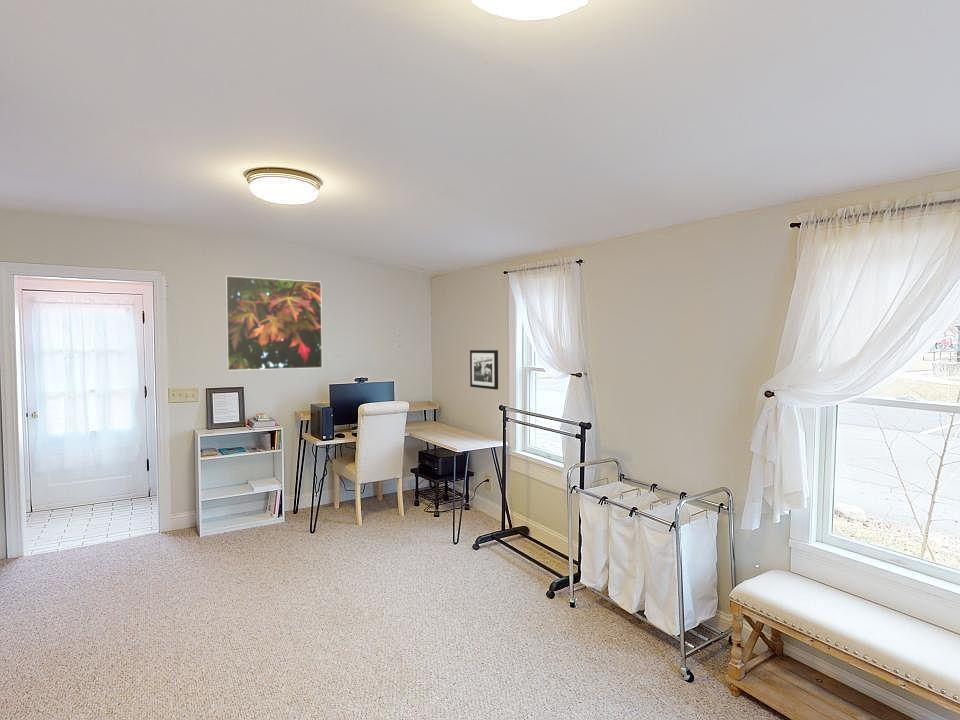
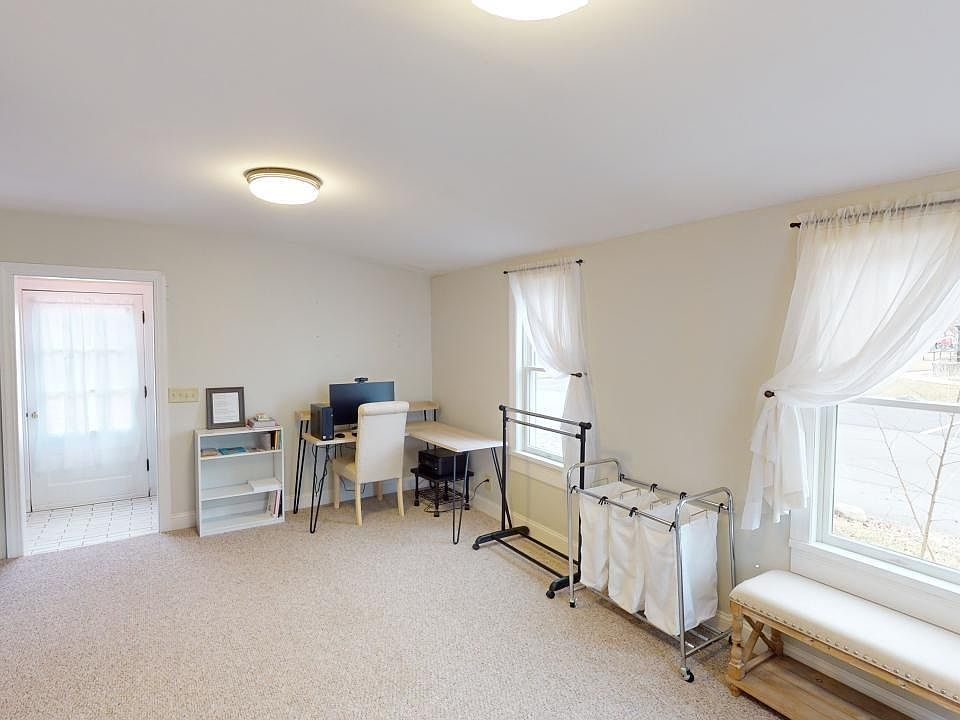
- picture frame (483, 369)
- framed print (276, 324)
